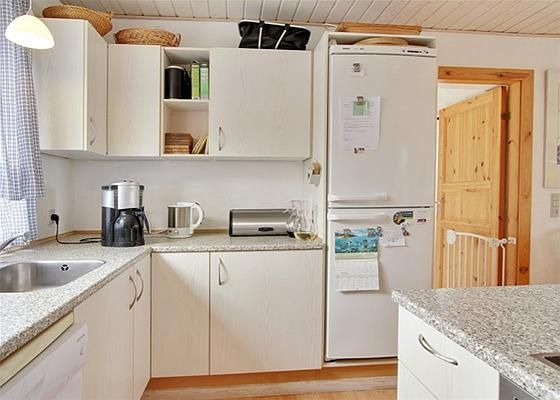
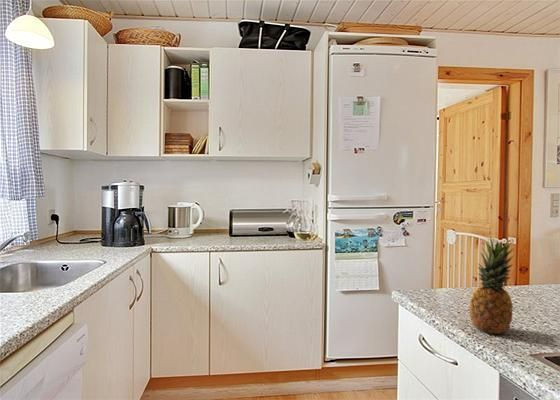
+ fruit (491, 283)
